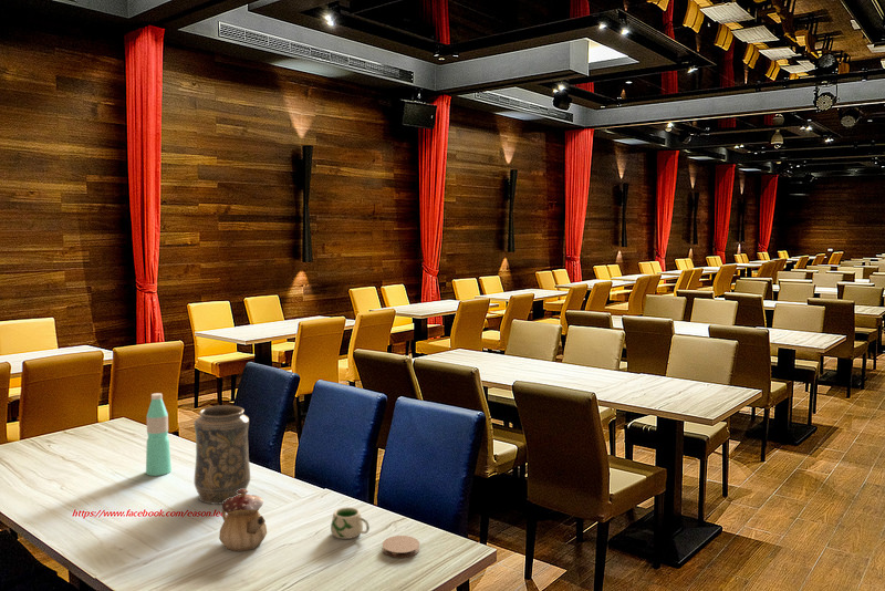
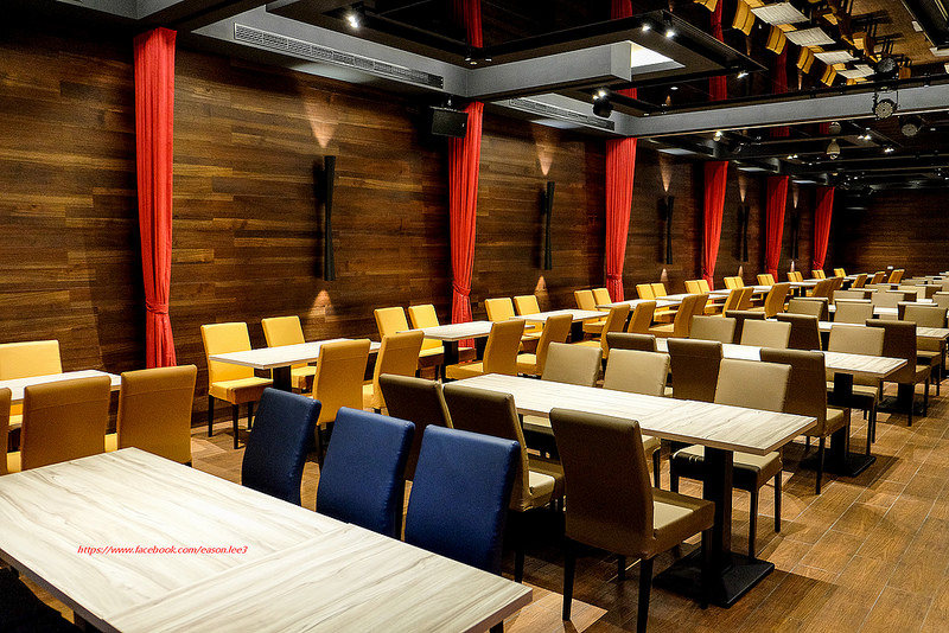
- coaster (400, 546)
- water bottle (157, 433)
- decorative vase (221, 453)
- teapot (241, 515)
- mug (351, 523)
